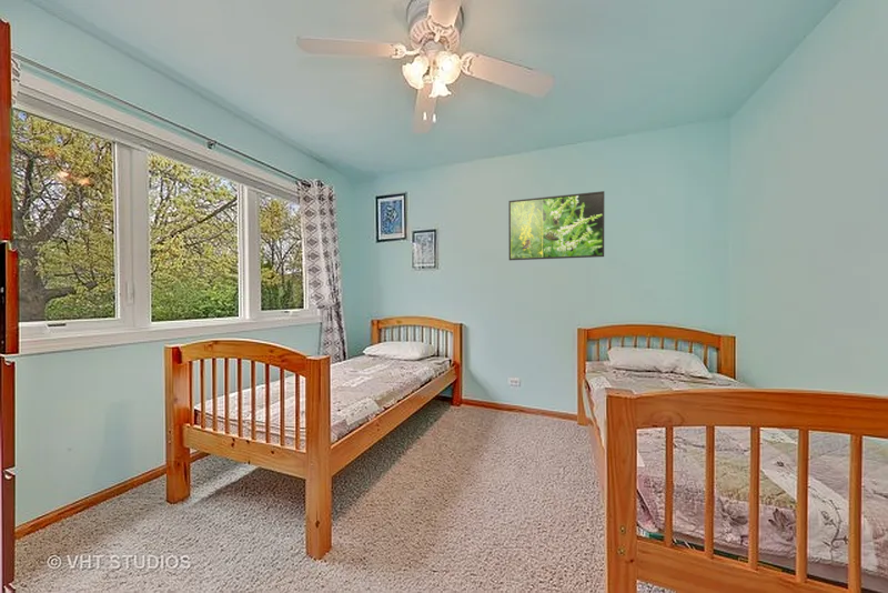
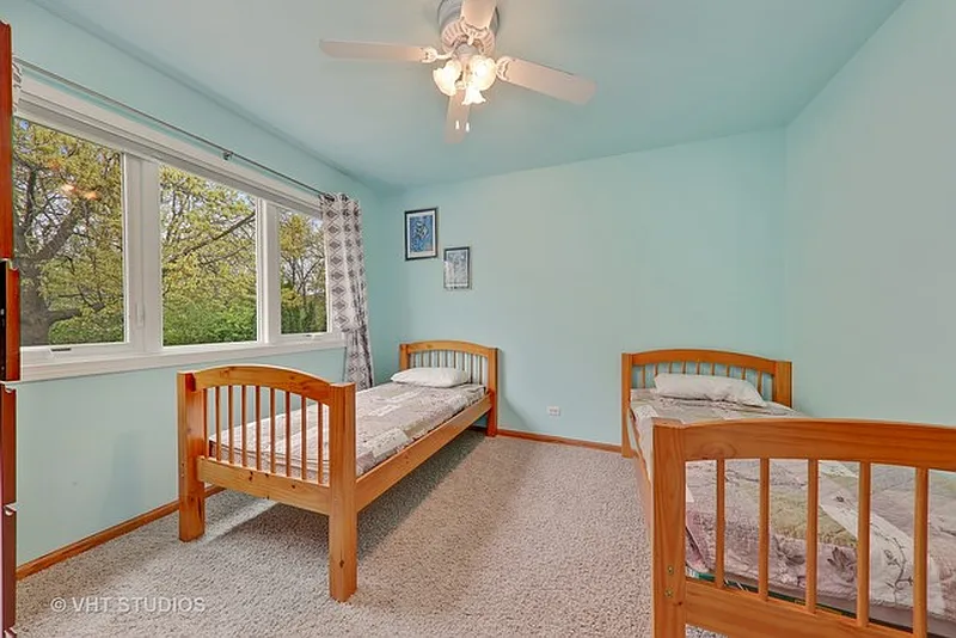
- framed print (554, 227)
